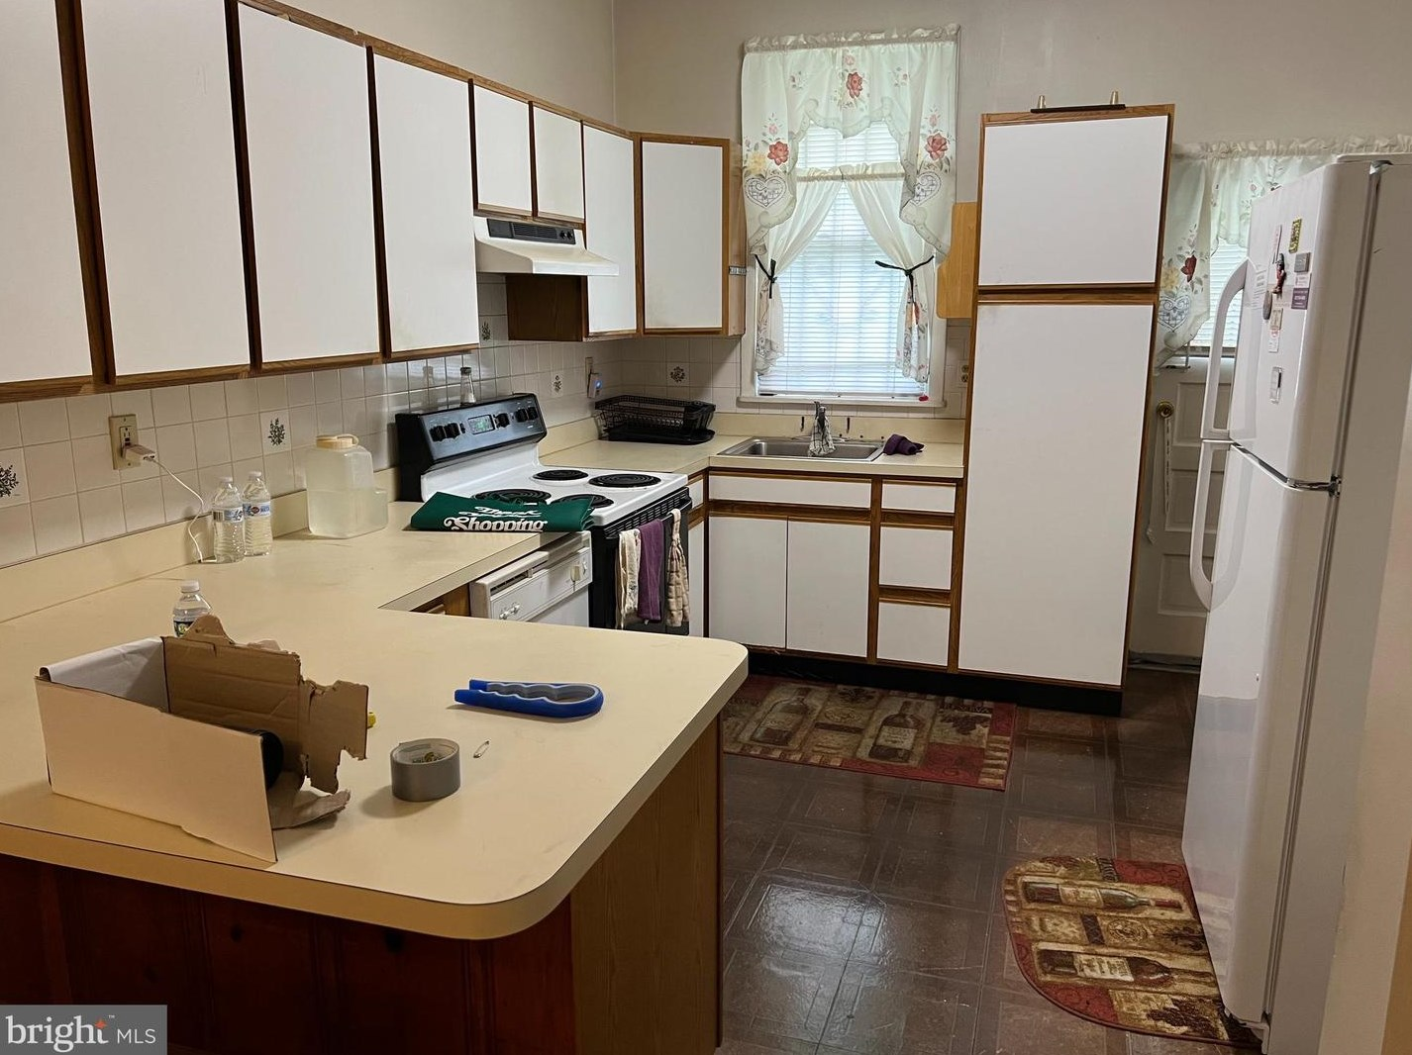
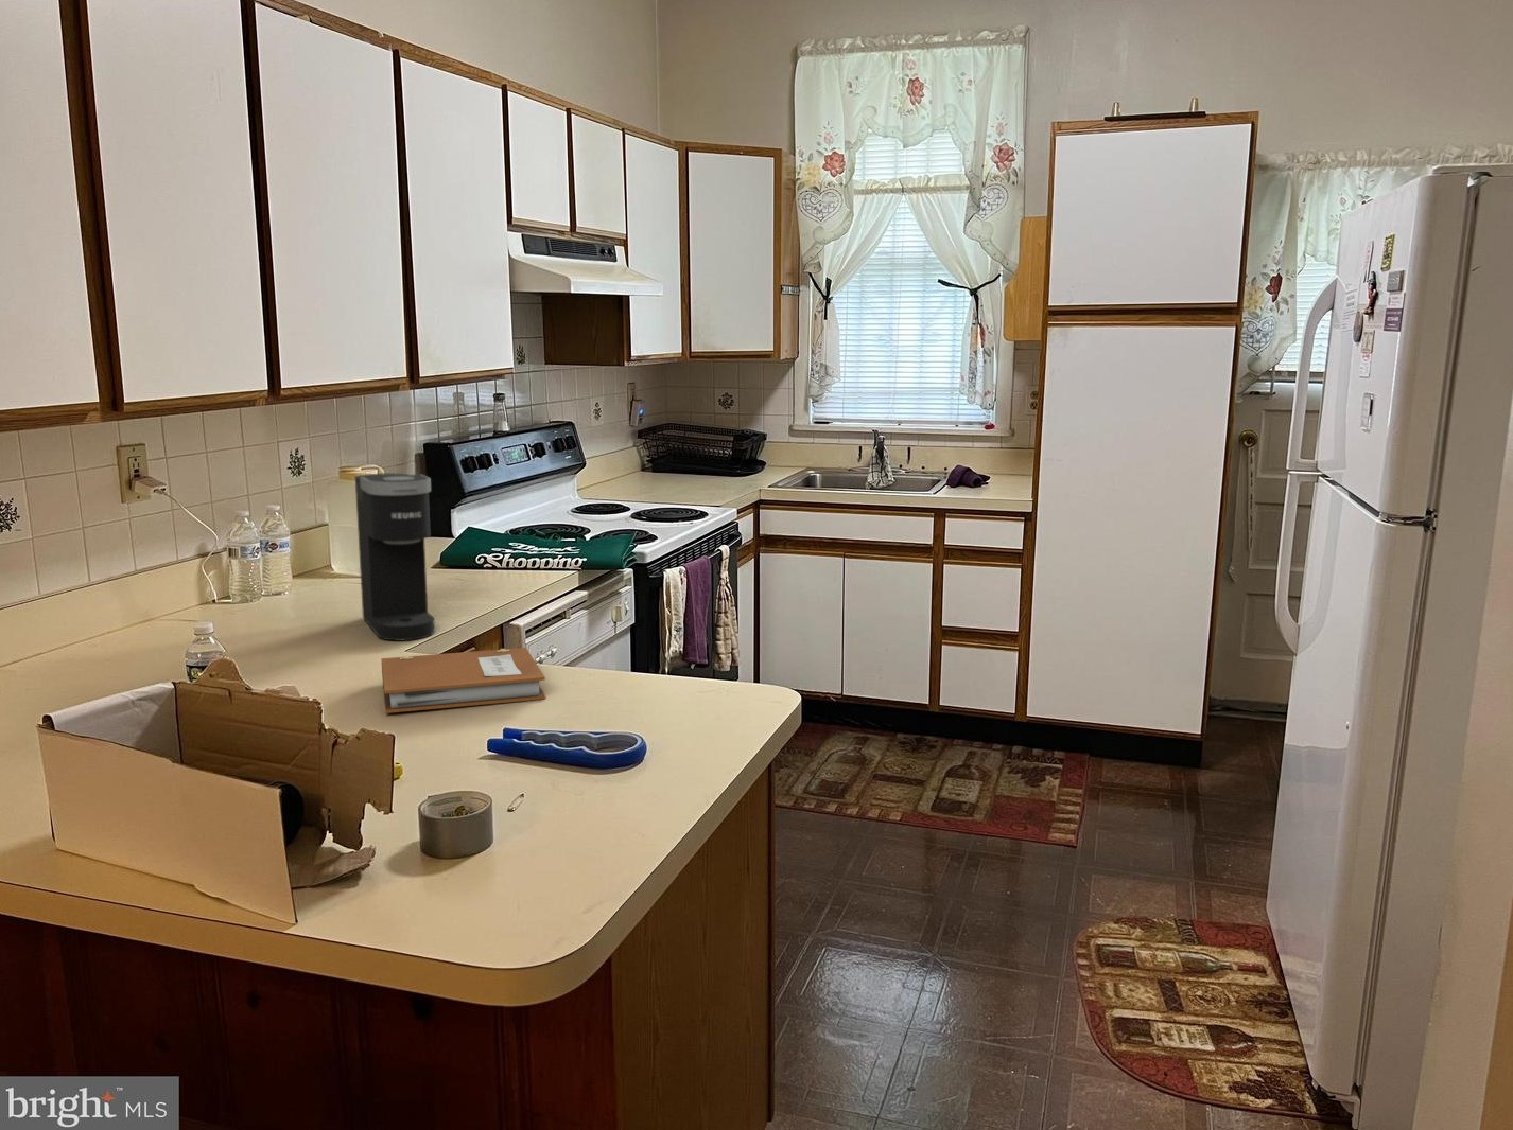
+ coffee maker (393, 550)
+ notebook (464, 677)
